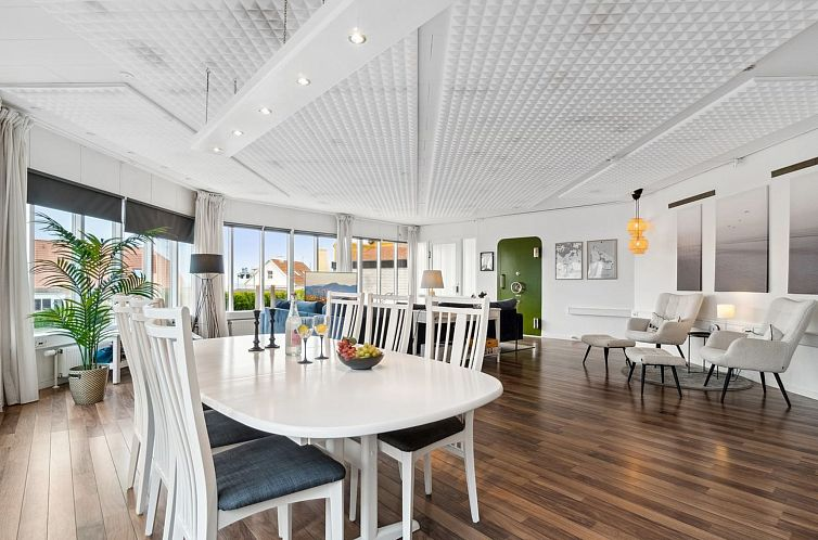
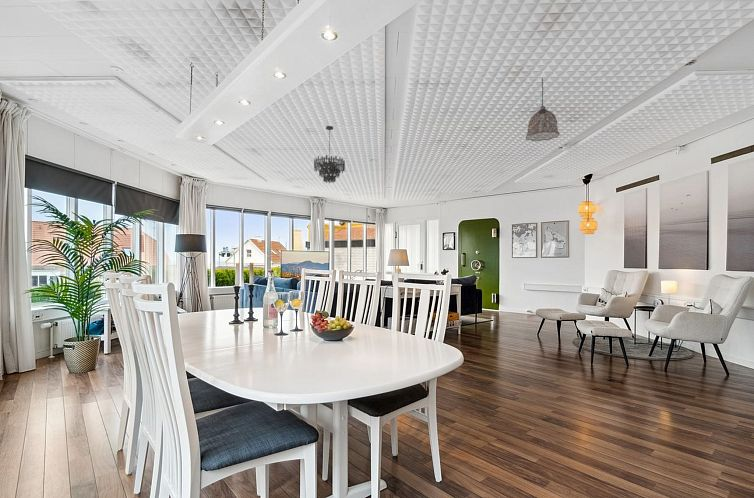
+ chandelier (329, 155)
+ pendant lamp (542, 107)
